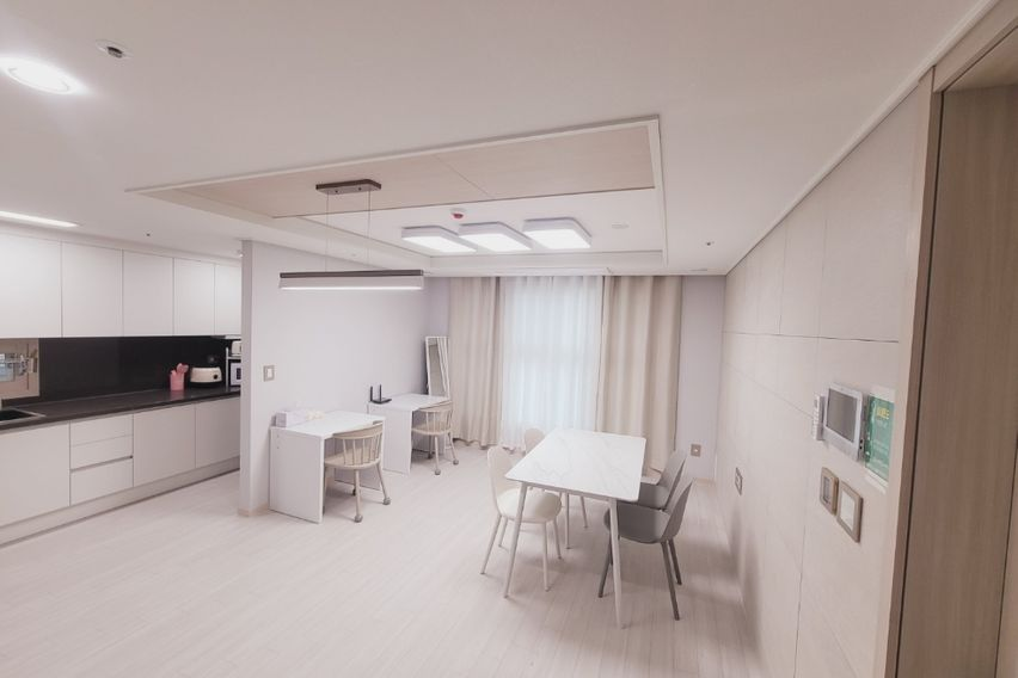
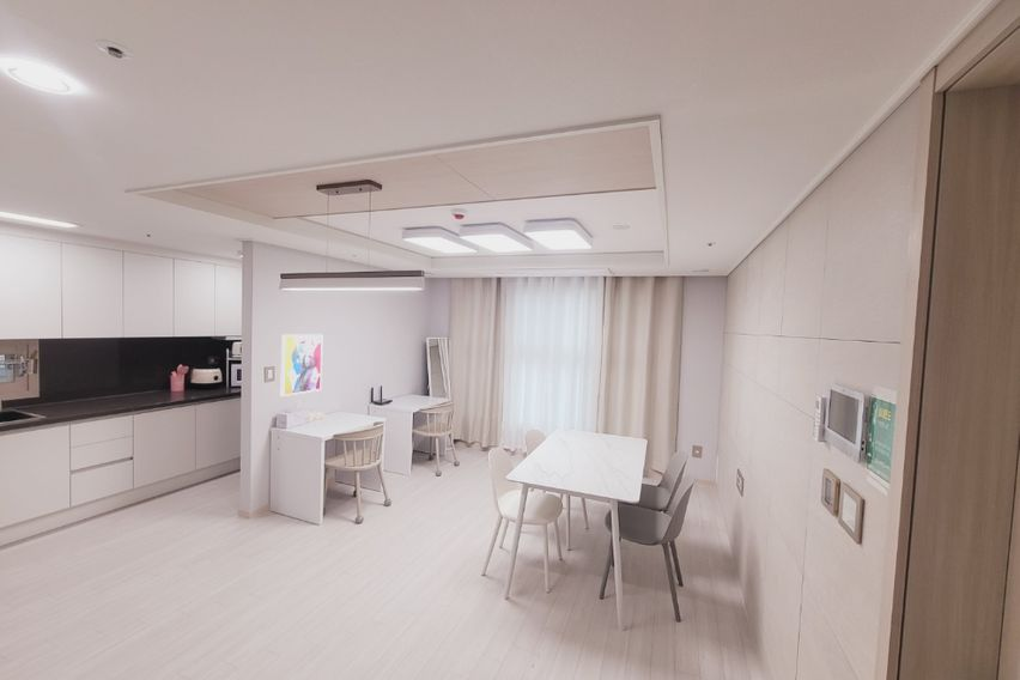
+ wall art (302, 363)
